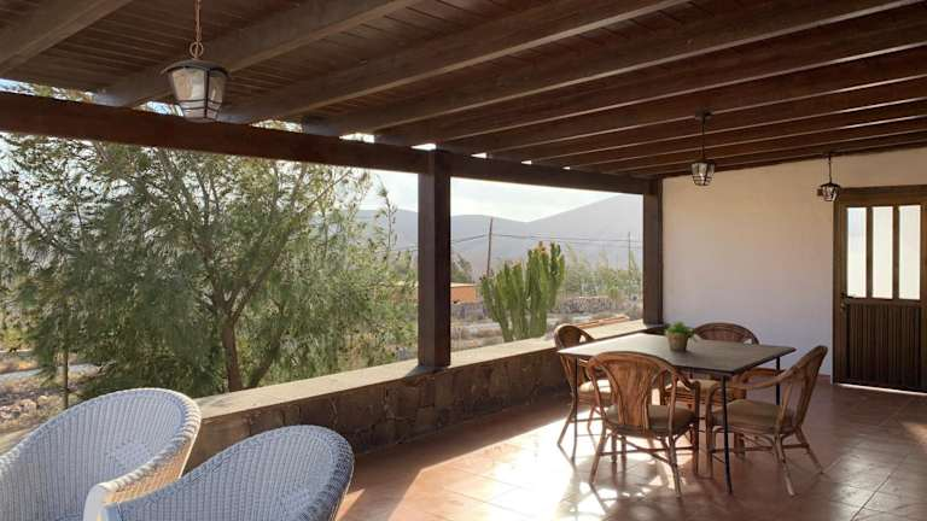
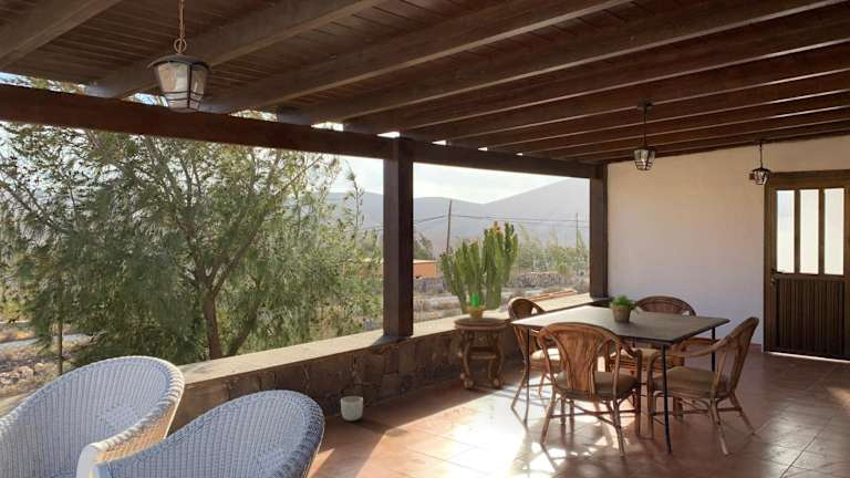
+ potted cactus (475, 306)
+ side table (480, 351)
+ planter (352, 408)
